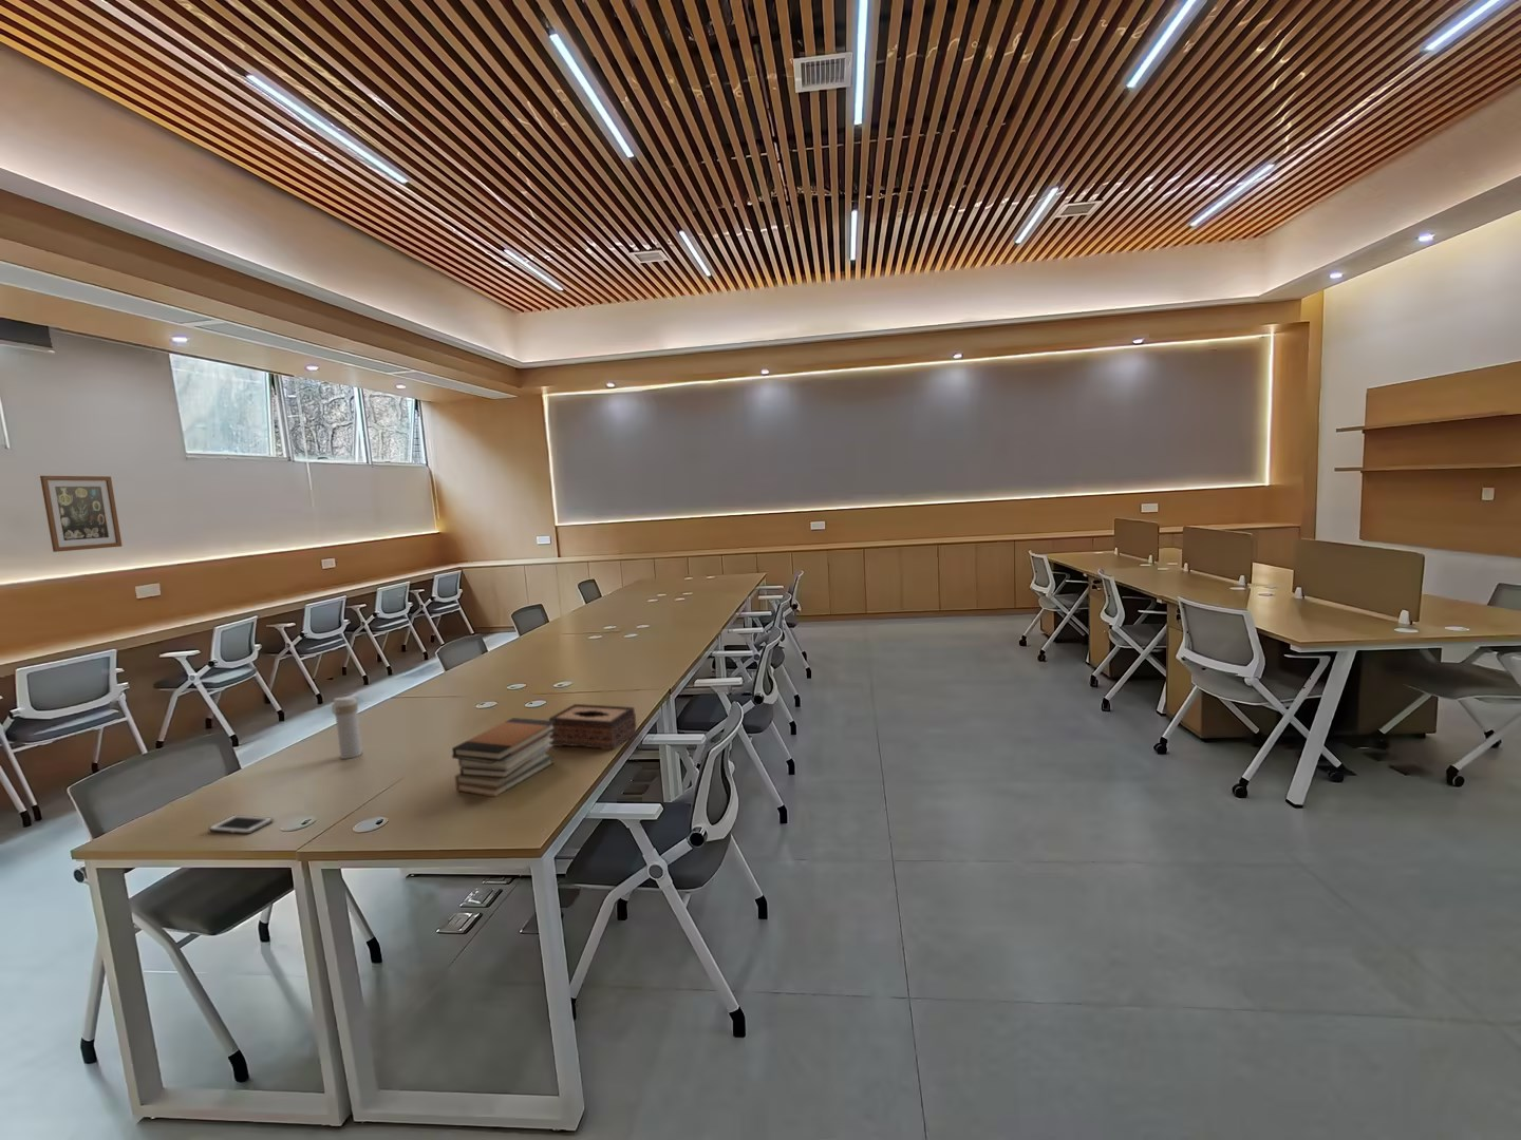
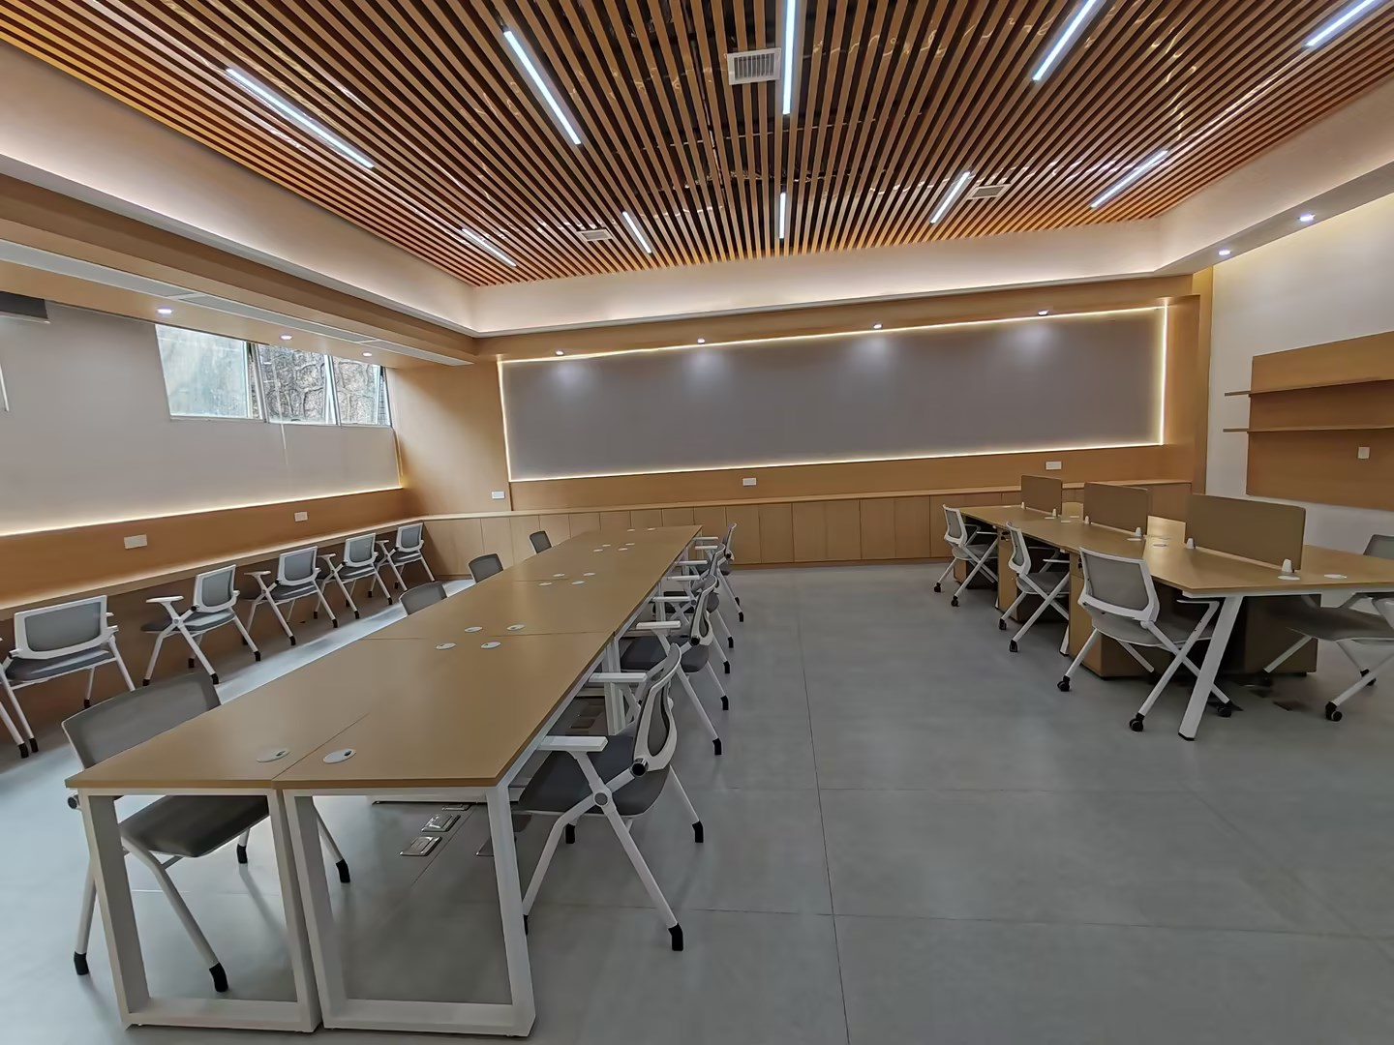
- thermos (346, 726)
- wall art (83, 513)
- cell phone (241, 824)
- book stack (507, 754)
- tissue box (593, 726)
